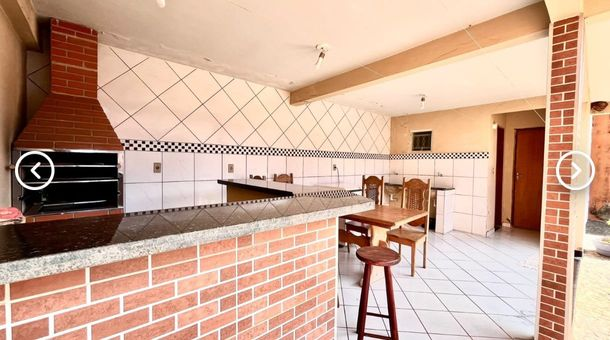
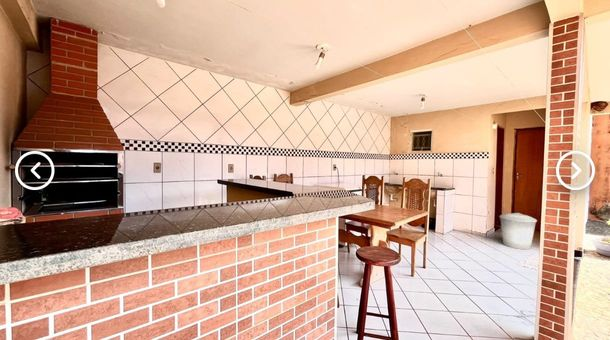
+ trash can (517, 229)
